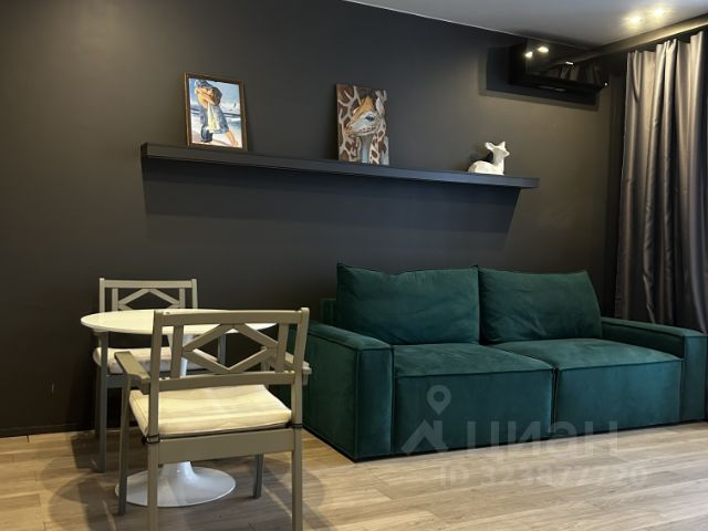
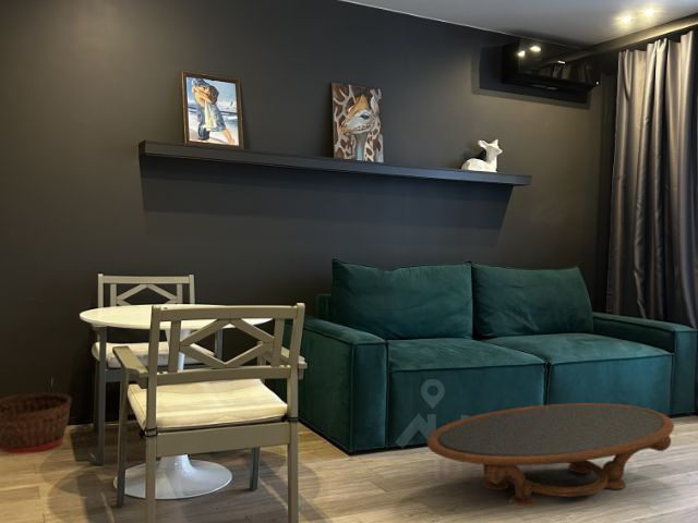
+ basket (29, 422)
+ coffee table (554, 455)
